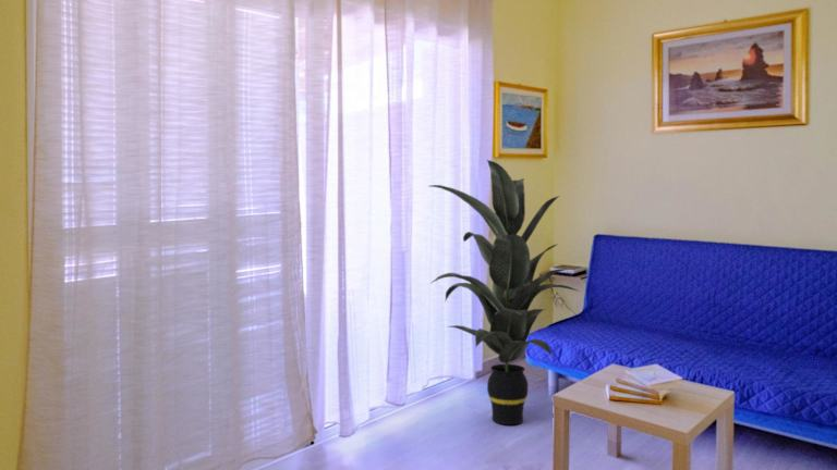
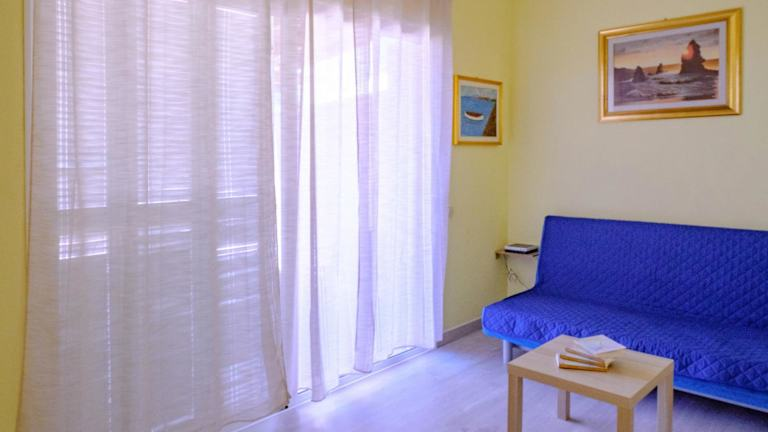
- indoor plant (497, 292)
